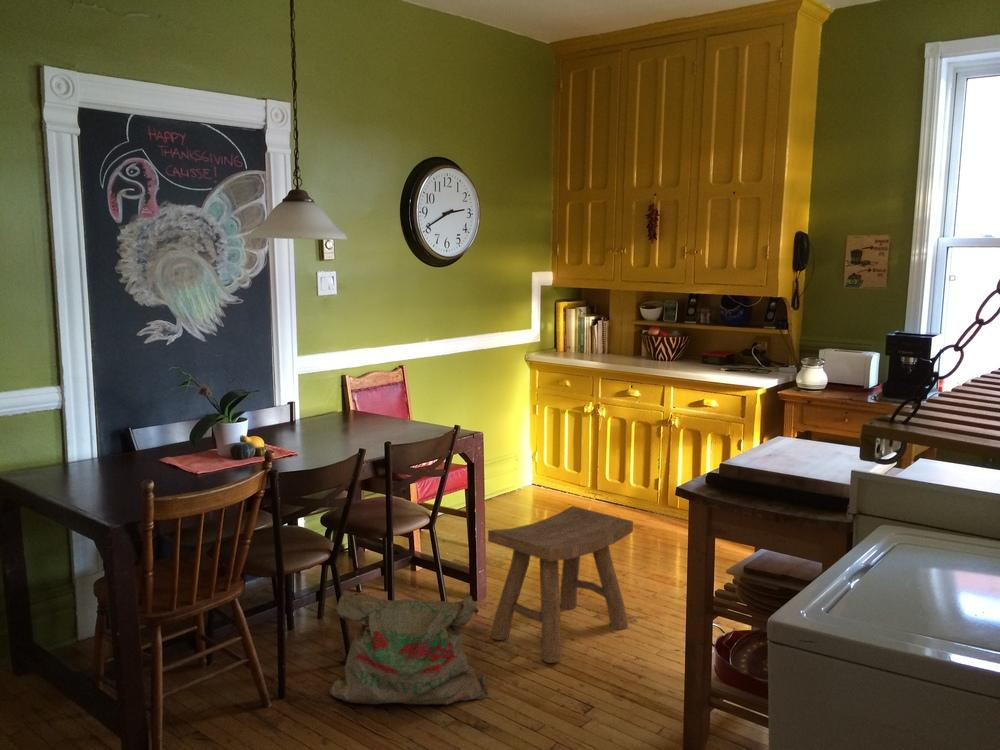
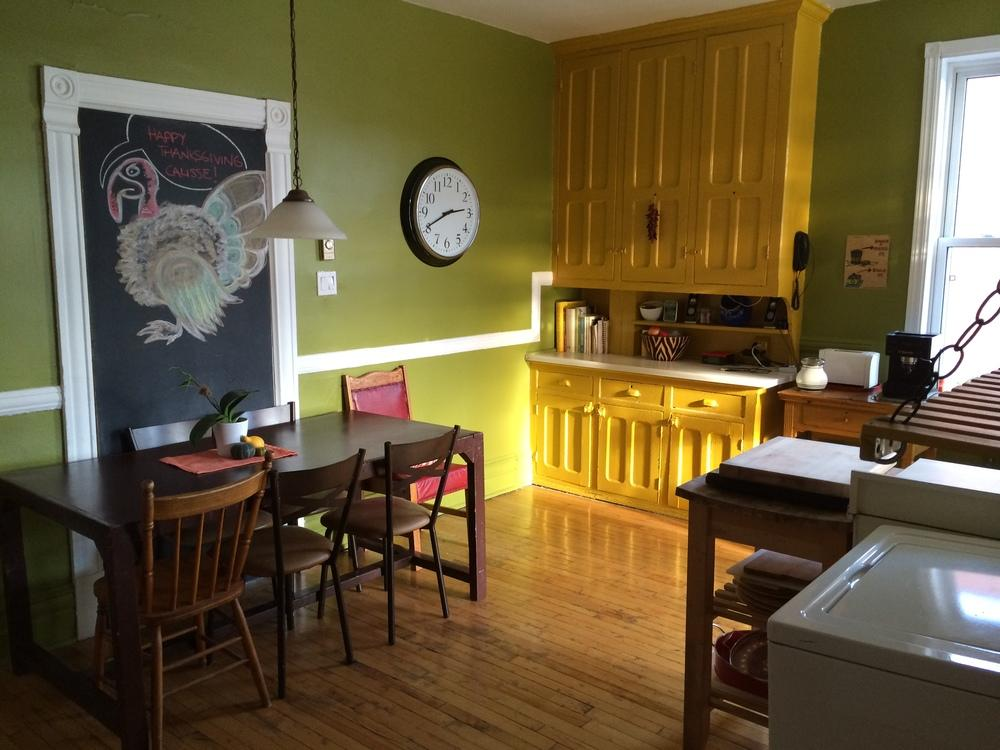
- bag (408, 644)
- stool (561, 579)
